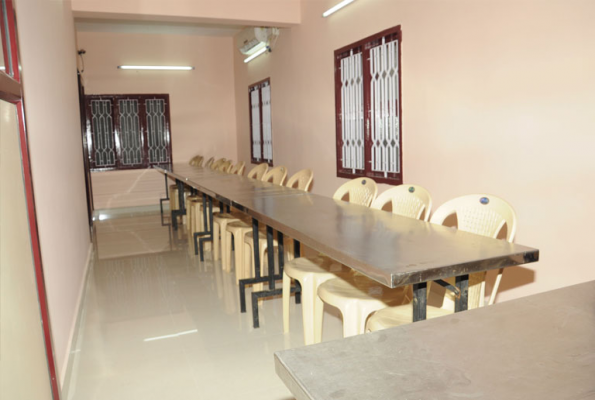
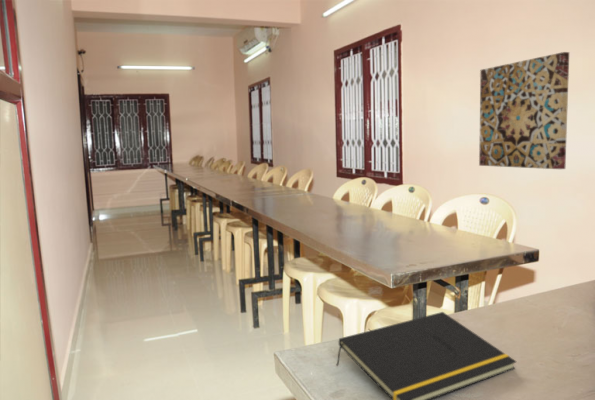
+ wall art (519, 115)
+ notepad (425, 353)
